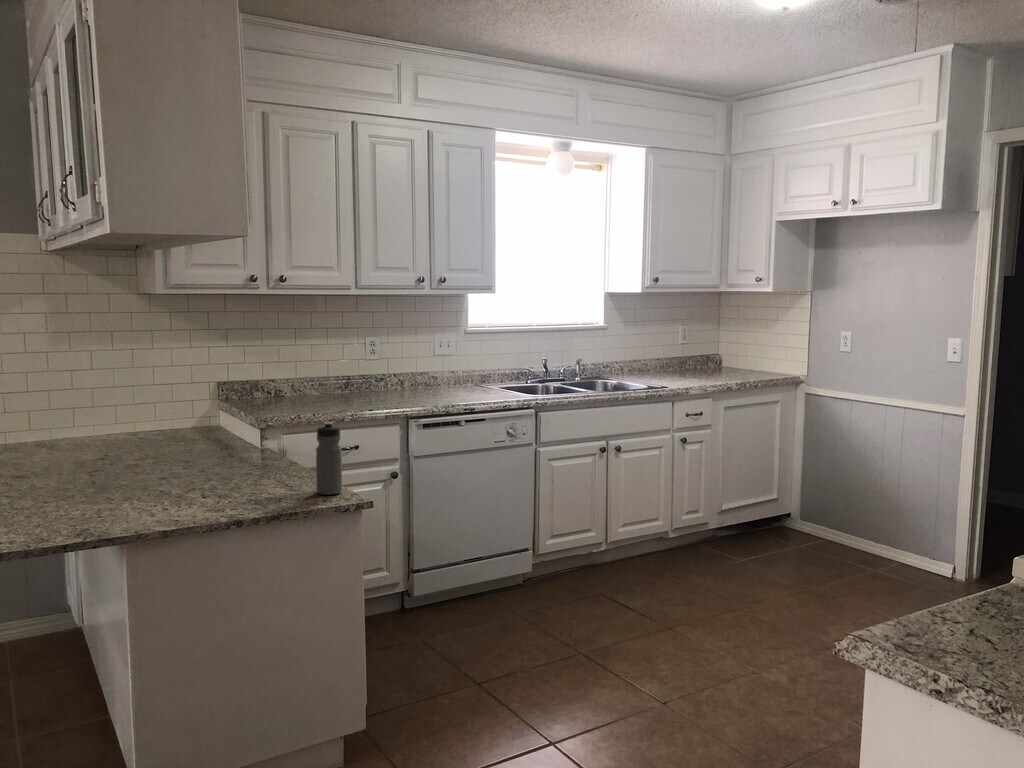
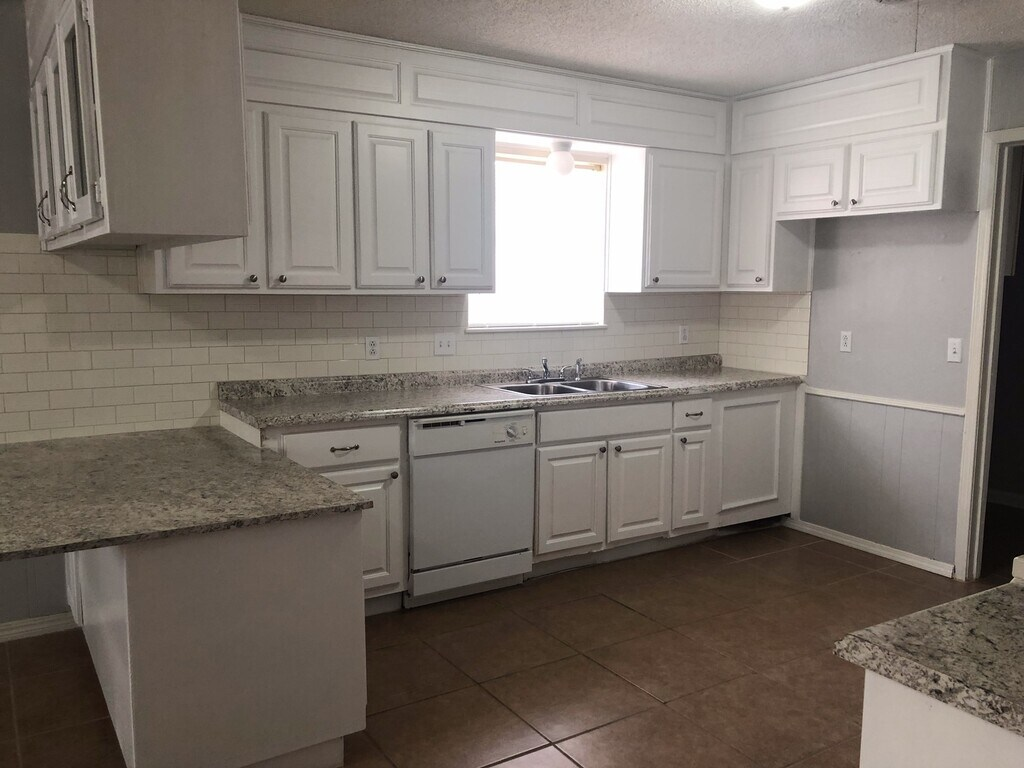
- water bottle (328, 457)
